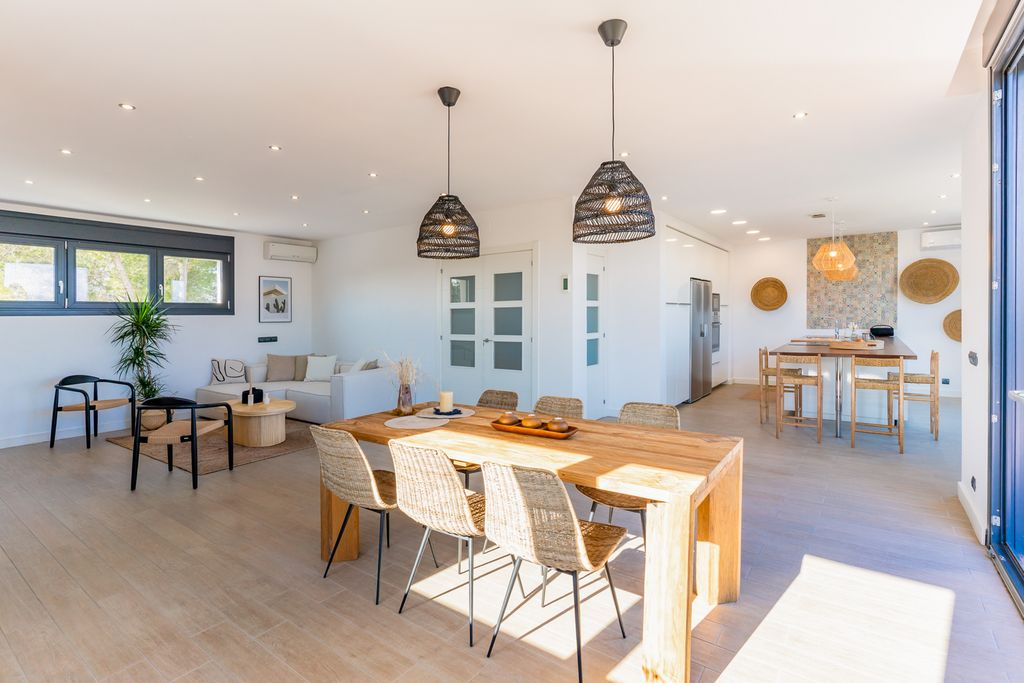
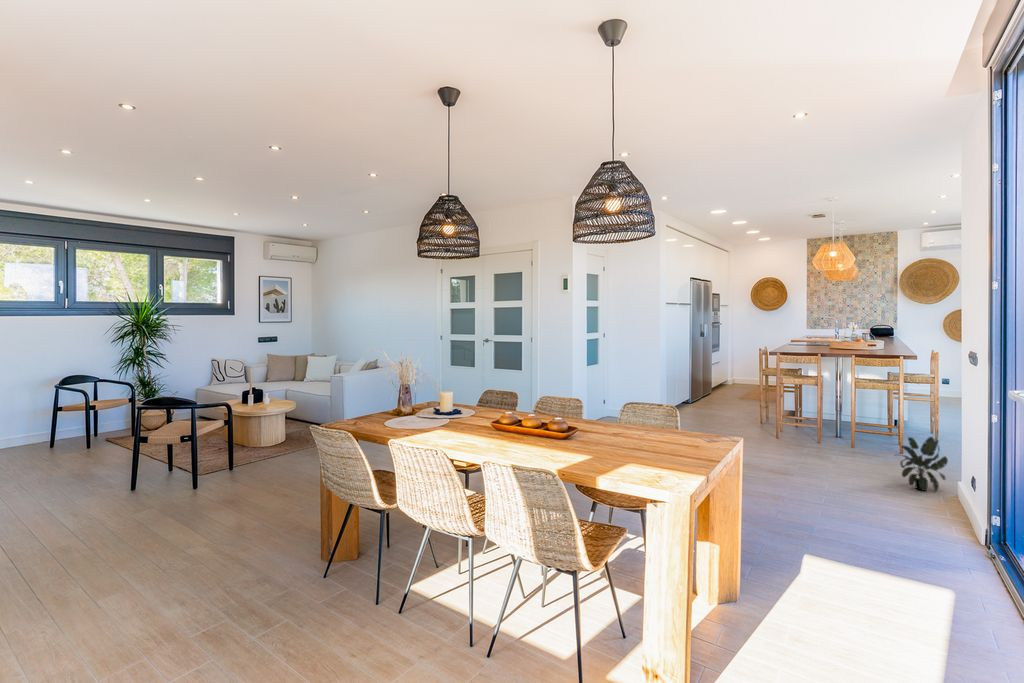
+ potted plant (917, 462)
